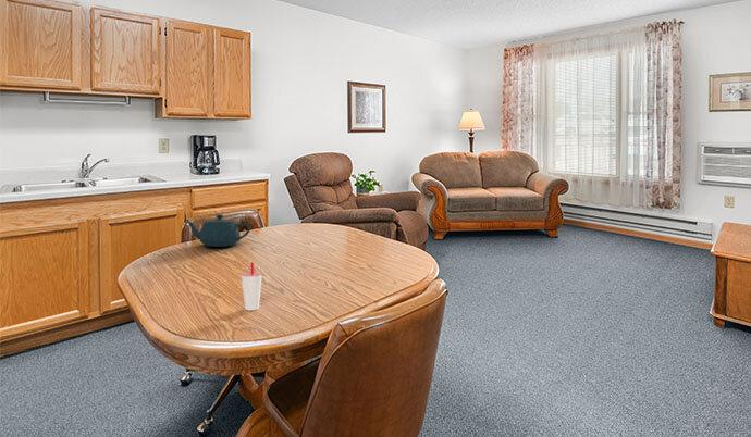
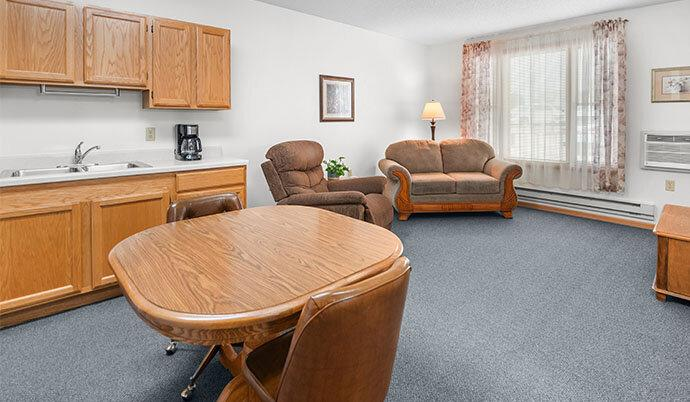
- teapot (218, 229)
- cup (251, 285)
